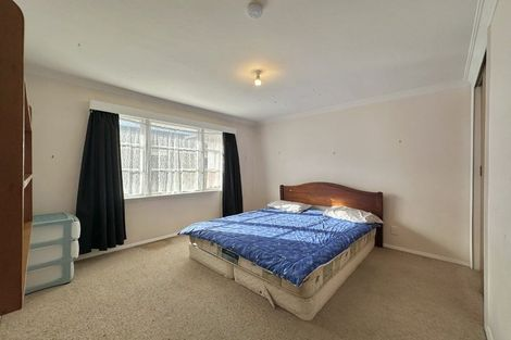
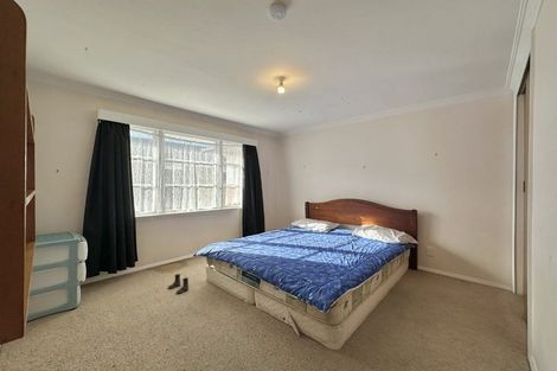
+ boots (178, 283)
